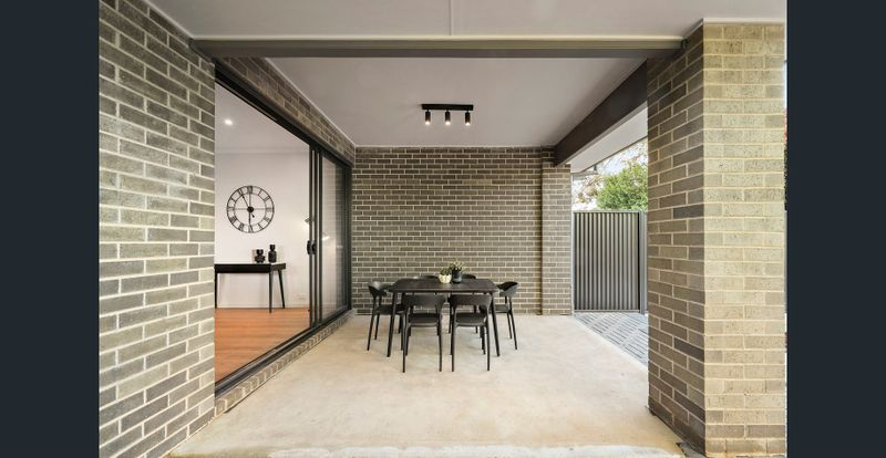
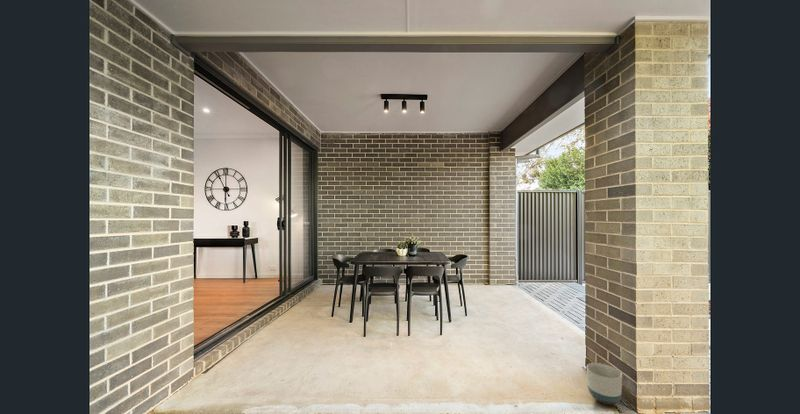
+ planter (603, 385)
